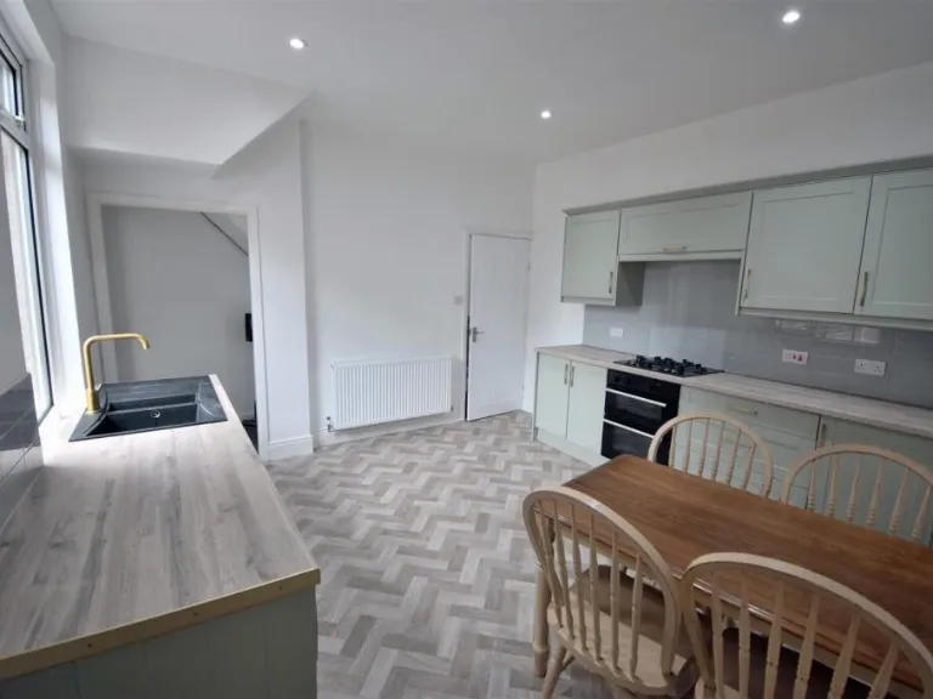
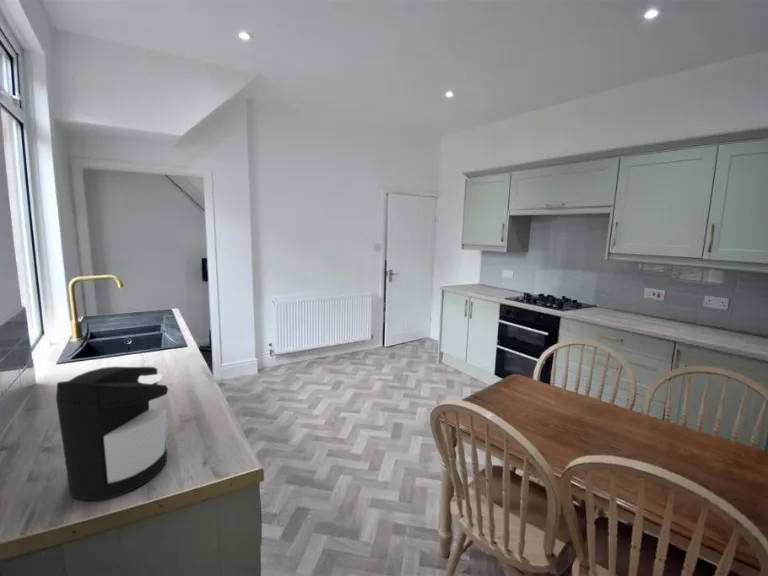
+ coffee maker (122, 417)
